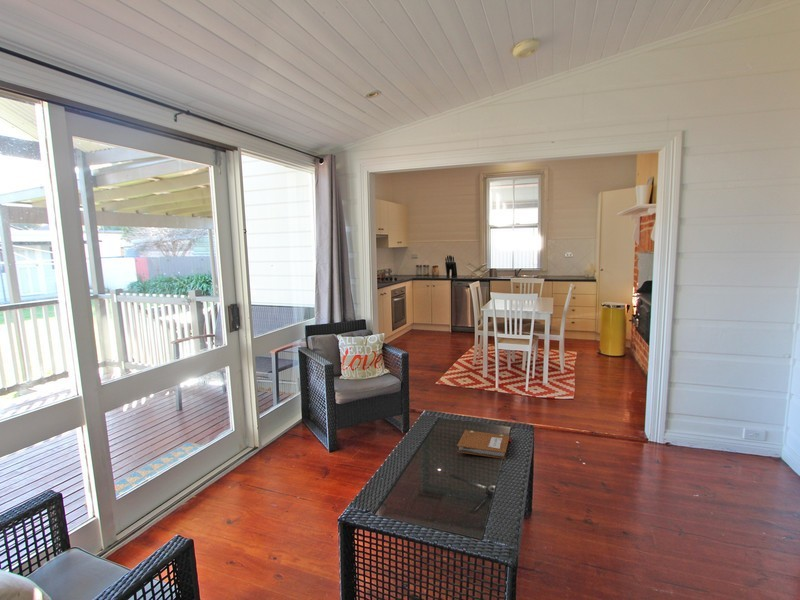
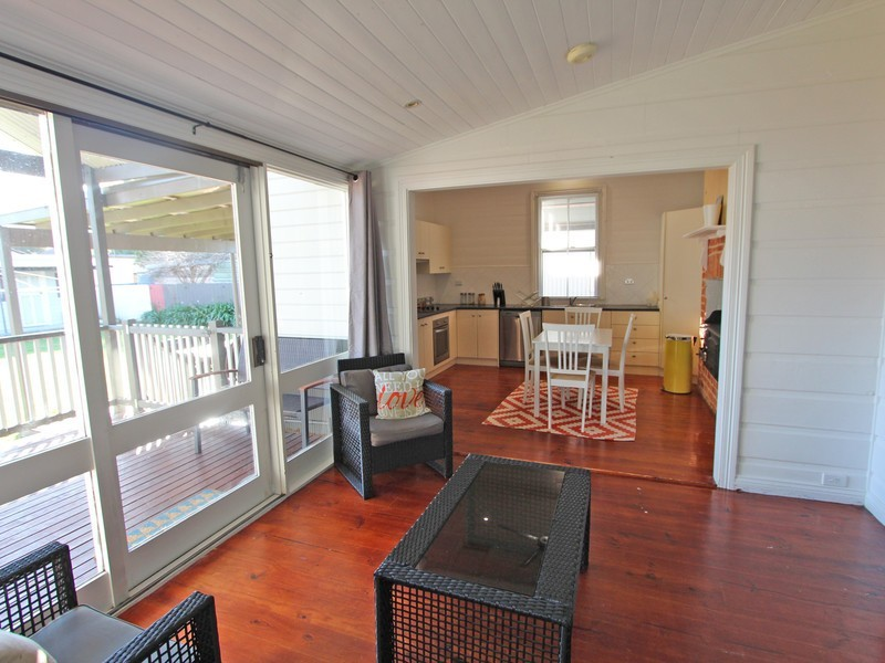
- notebook (485, 443)
